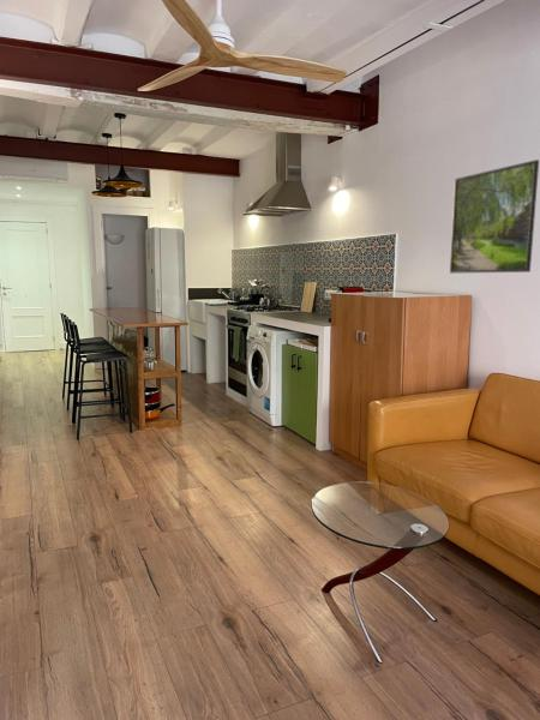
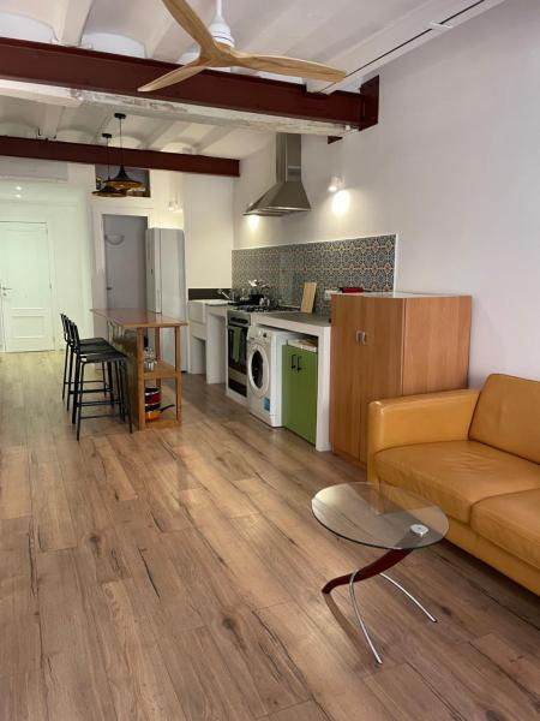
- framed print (490, 222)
